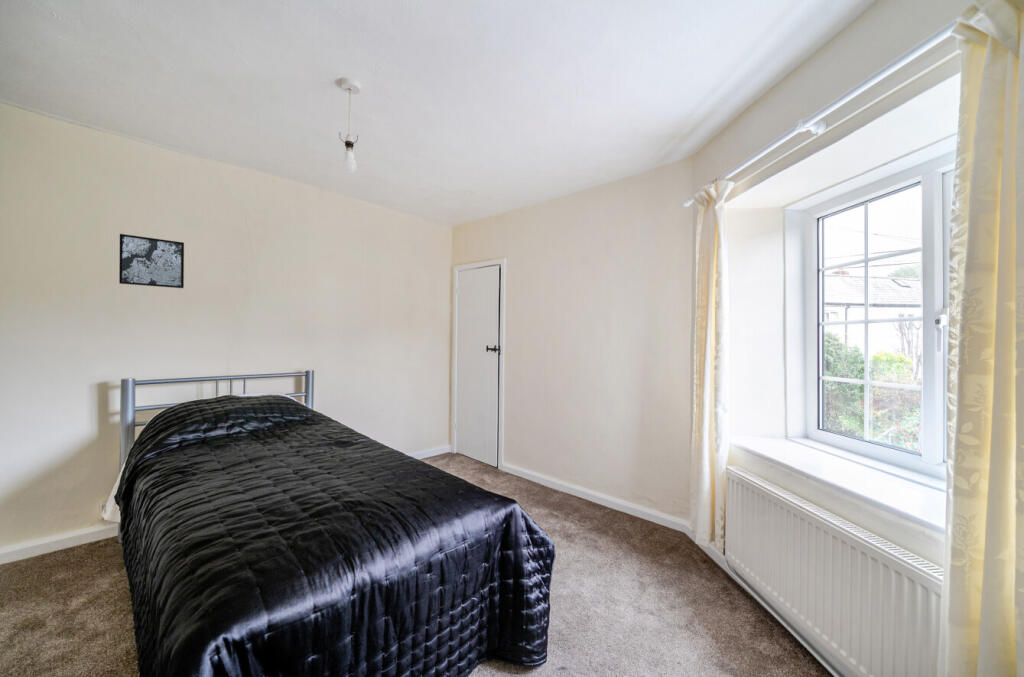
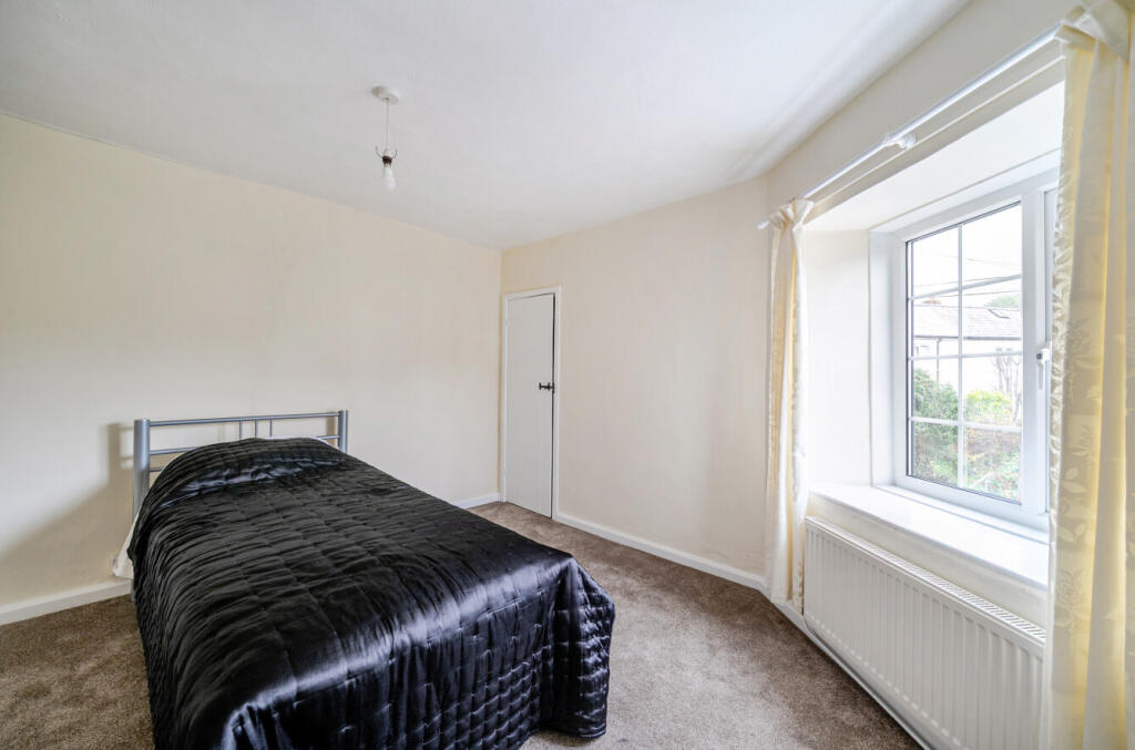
- wall art (152, 262)
